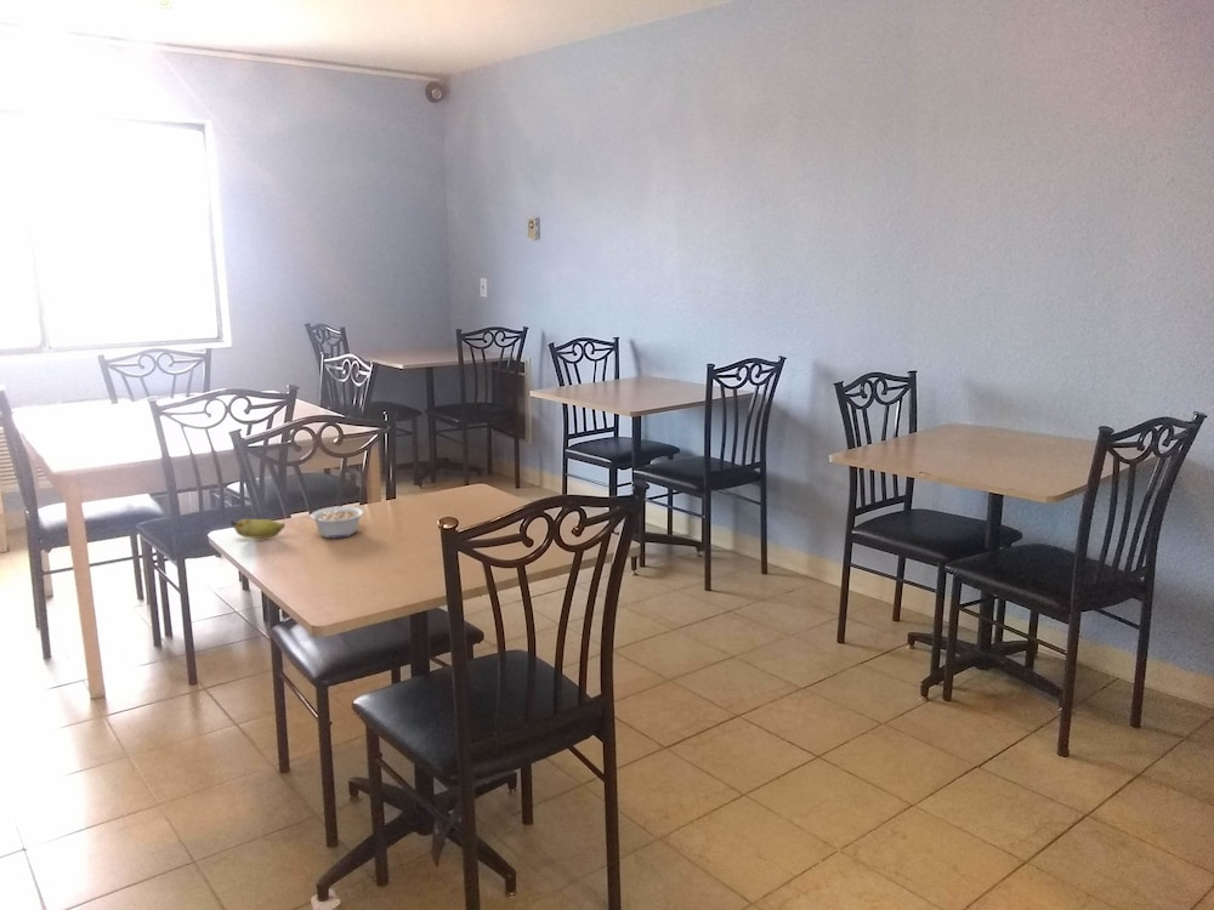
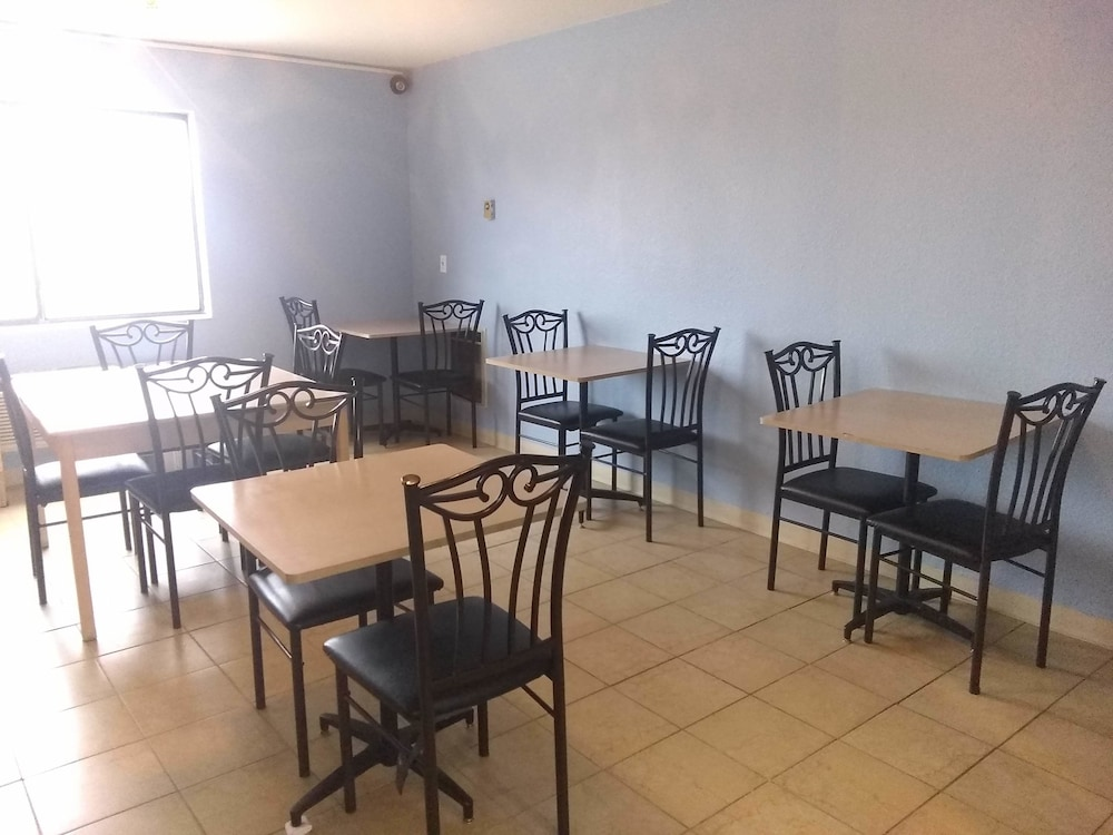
- banana (259, 528)
- legume (336, 521)
